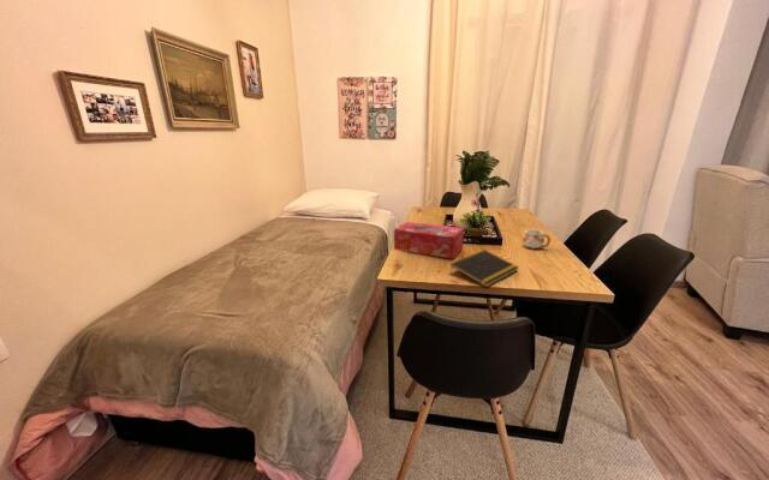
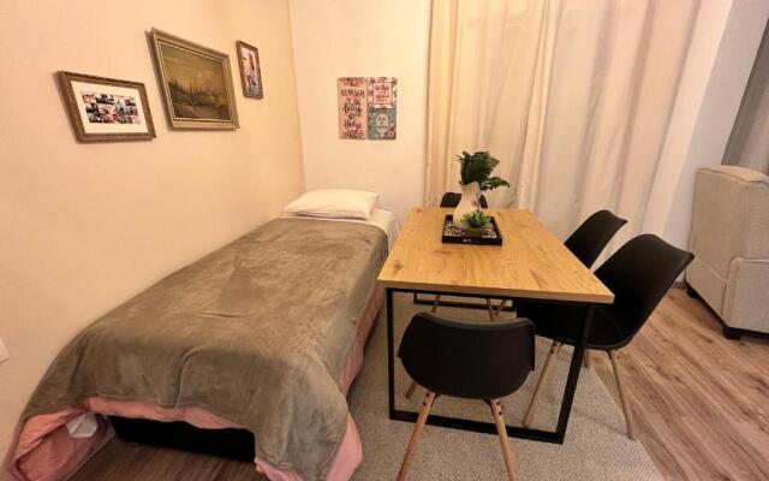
- mug (536, 238)
- notepad (484, 266)
- tissue box (428, 239)
